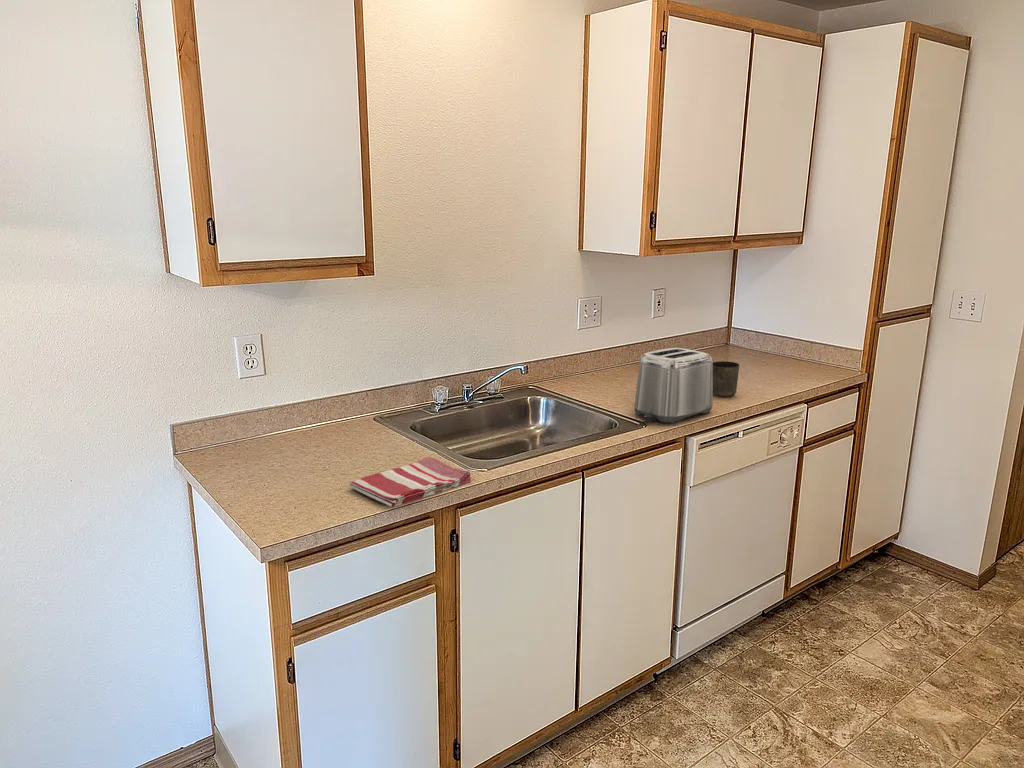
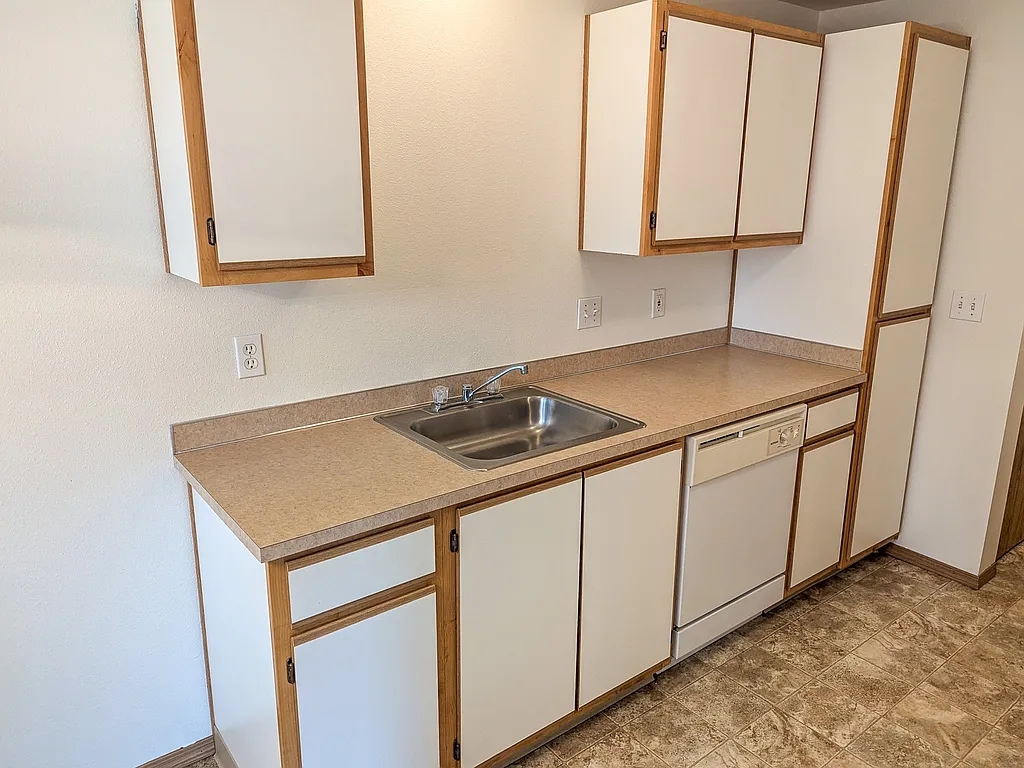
- mug (717, 376)
- toaster (672, 383)
- dish towel (411, 479)
